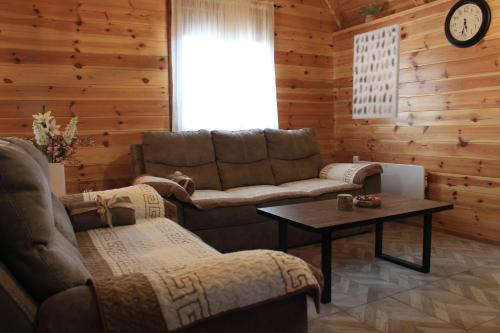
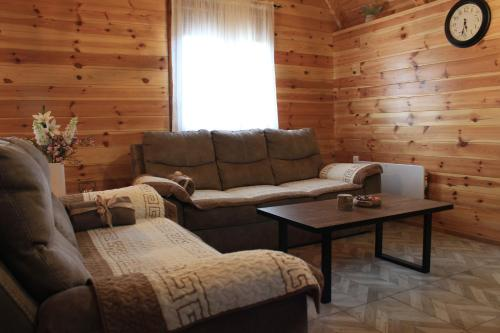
- wall art (374, 74)
